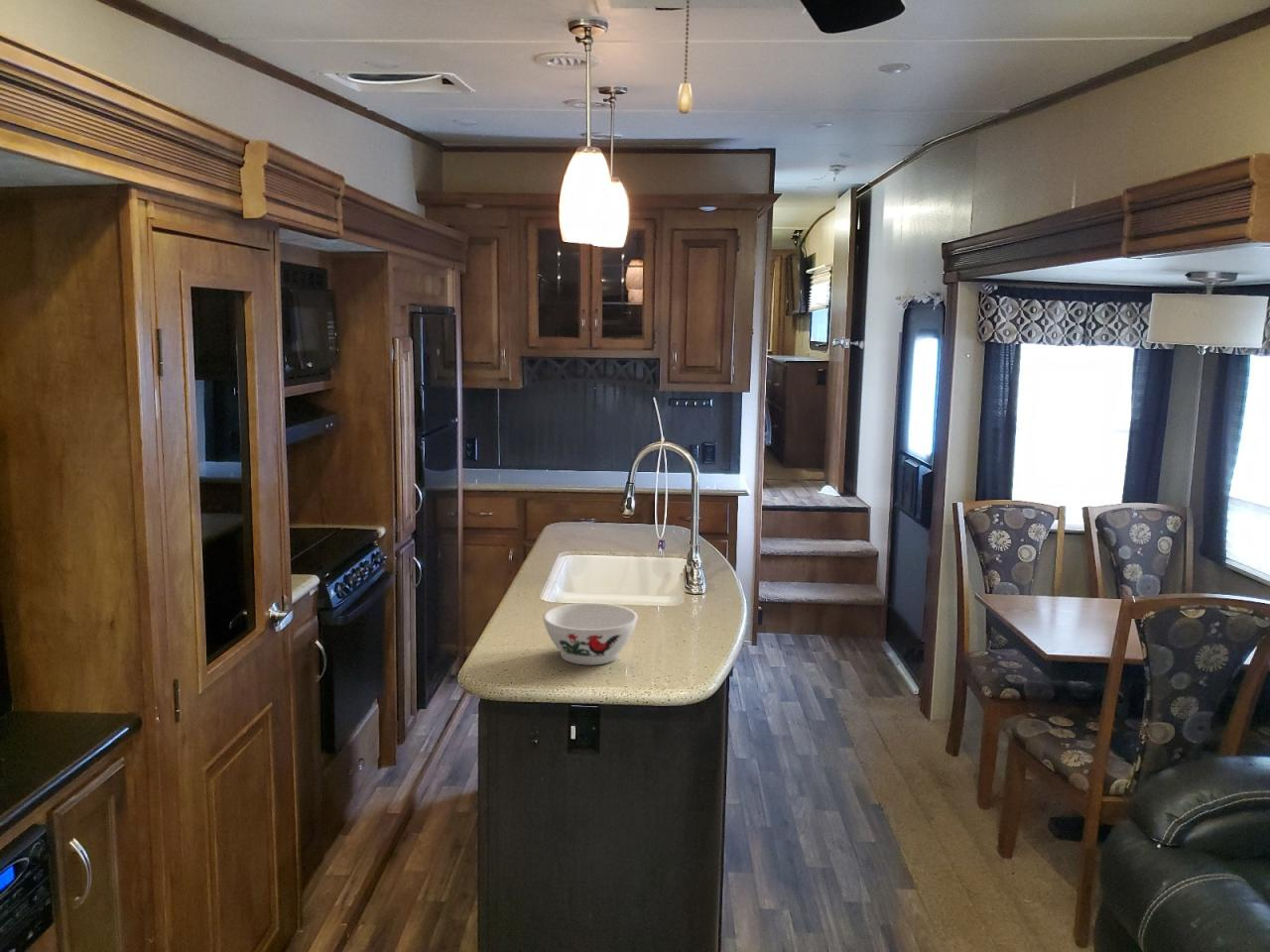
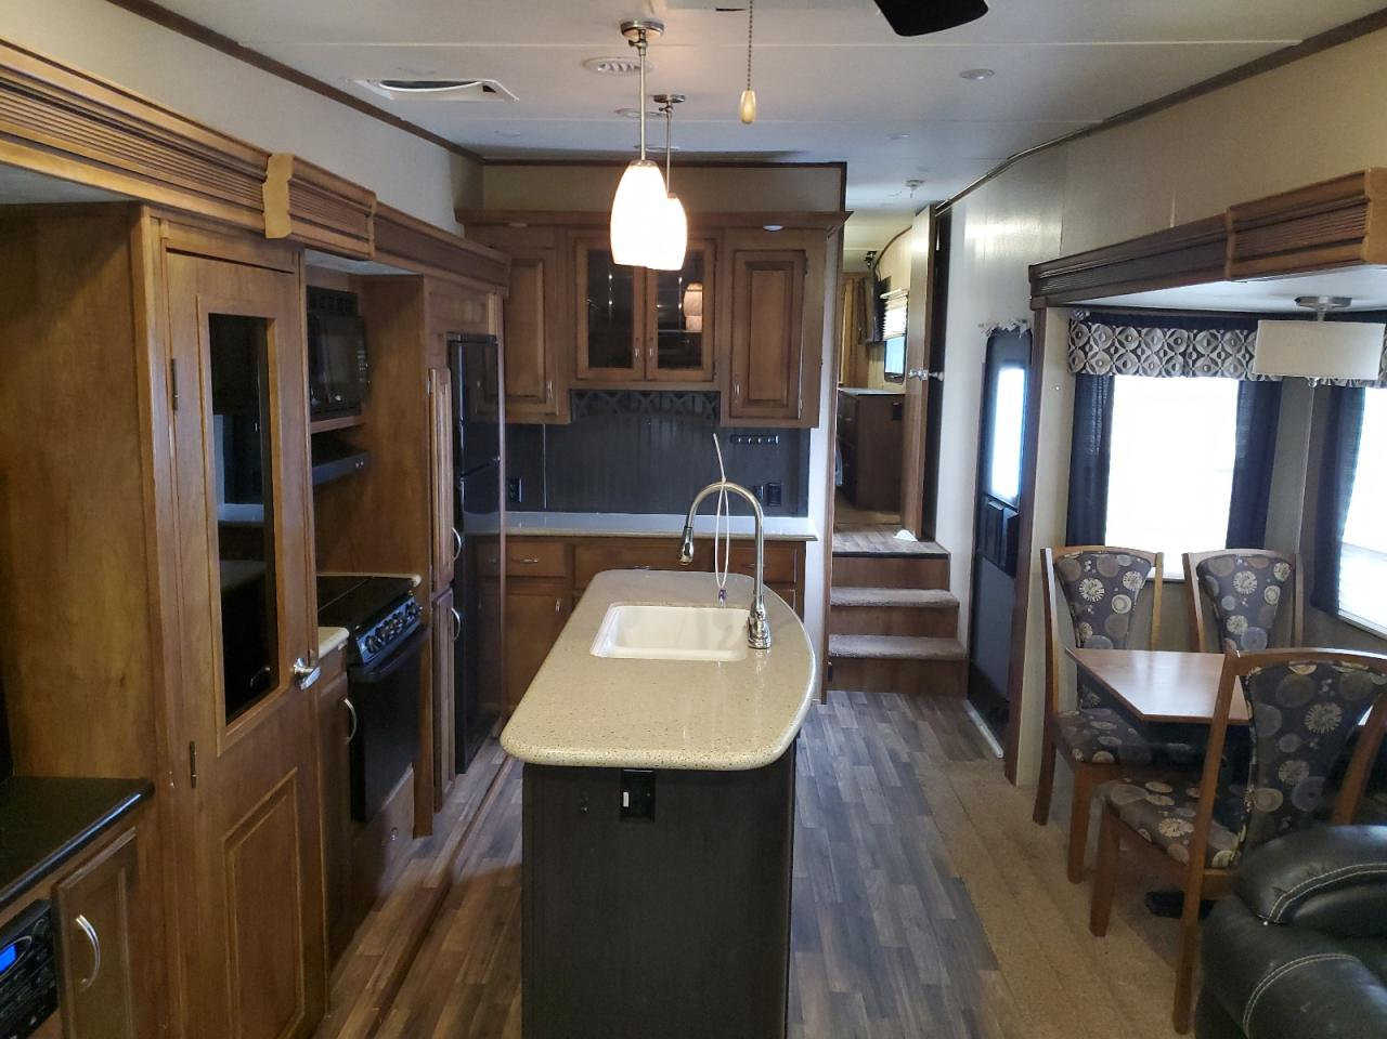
- bowl (589, 635)
